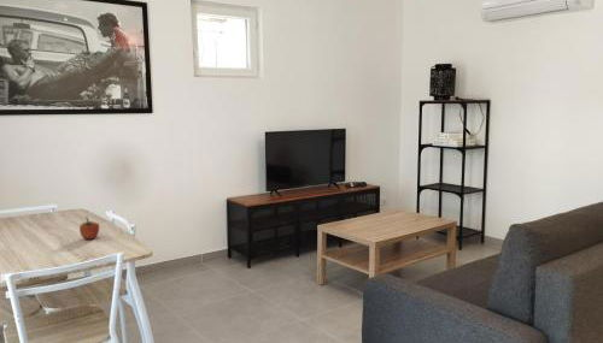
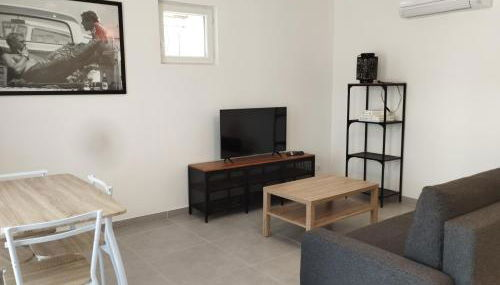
- apple (88, 227)
